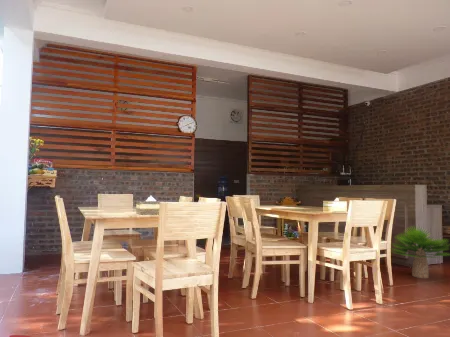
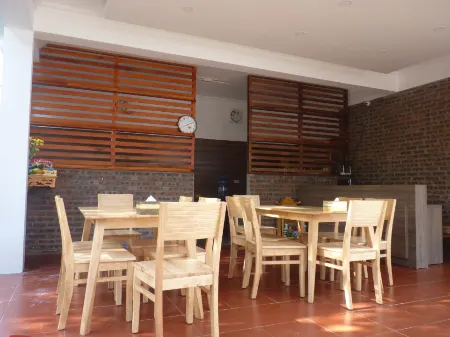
- potted plant (420, 251)
